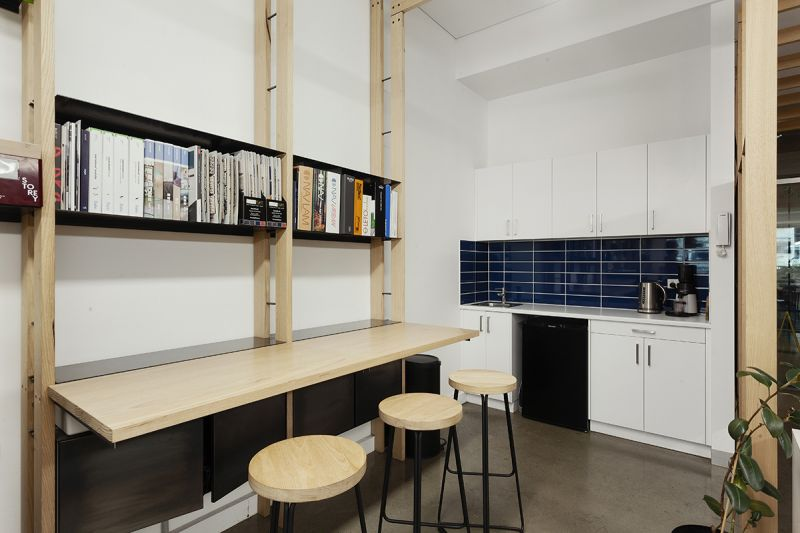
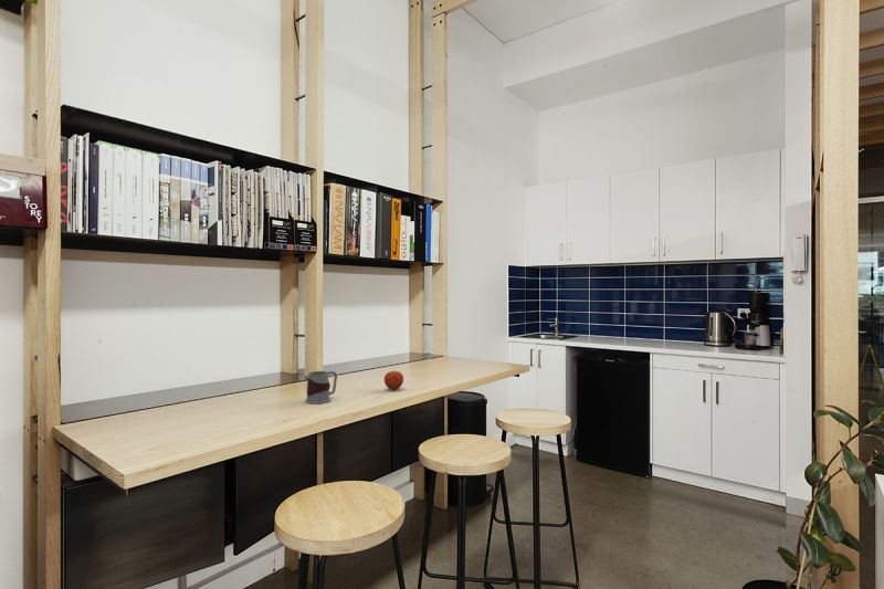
+ apple (393, 379)
+ mug (322, 386)
